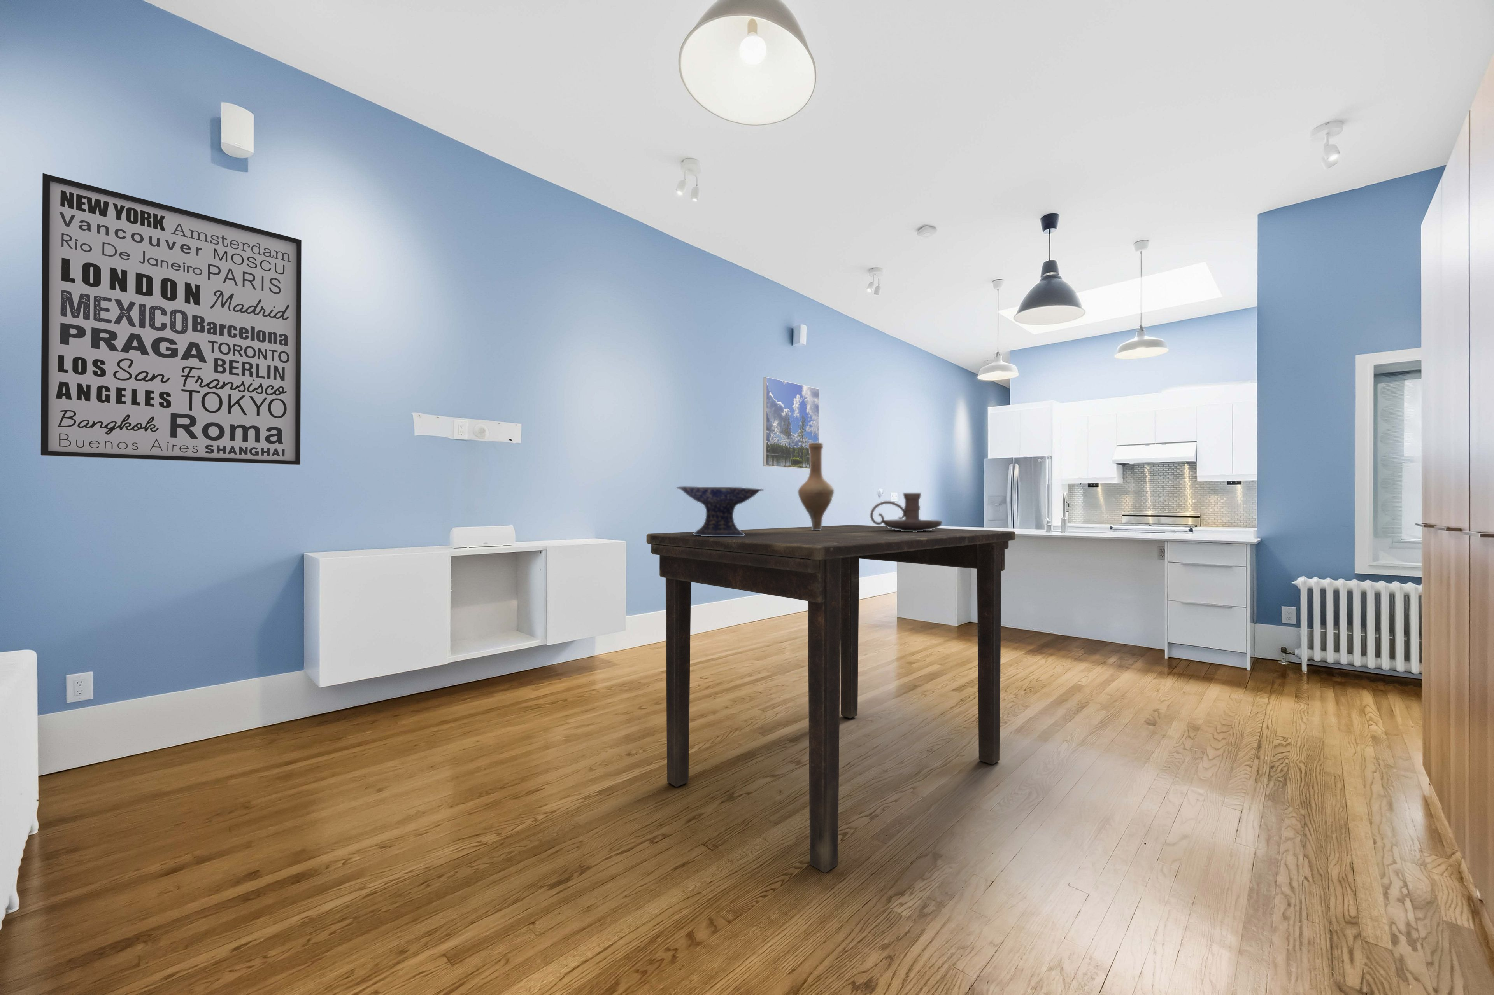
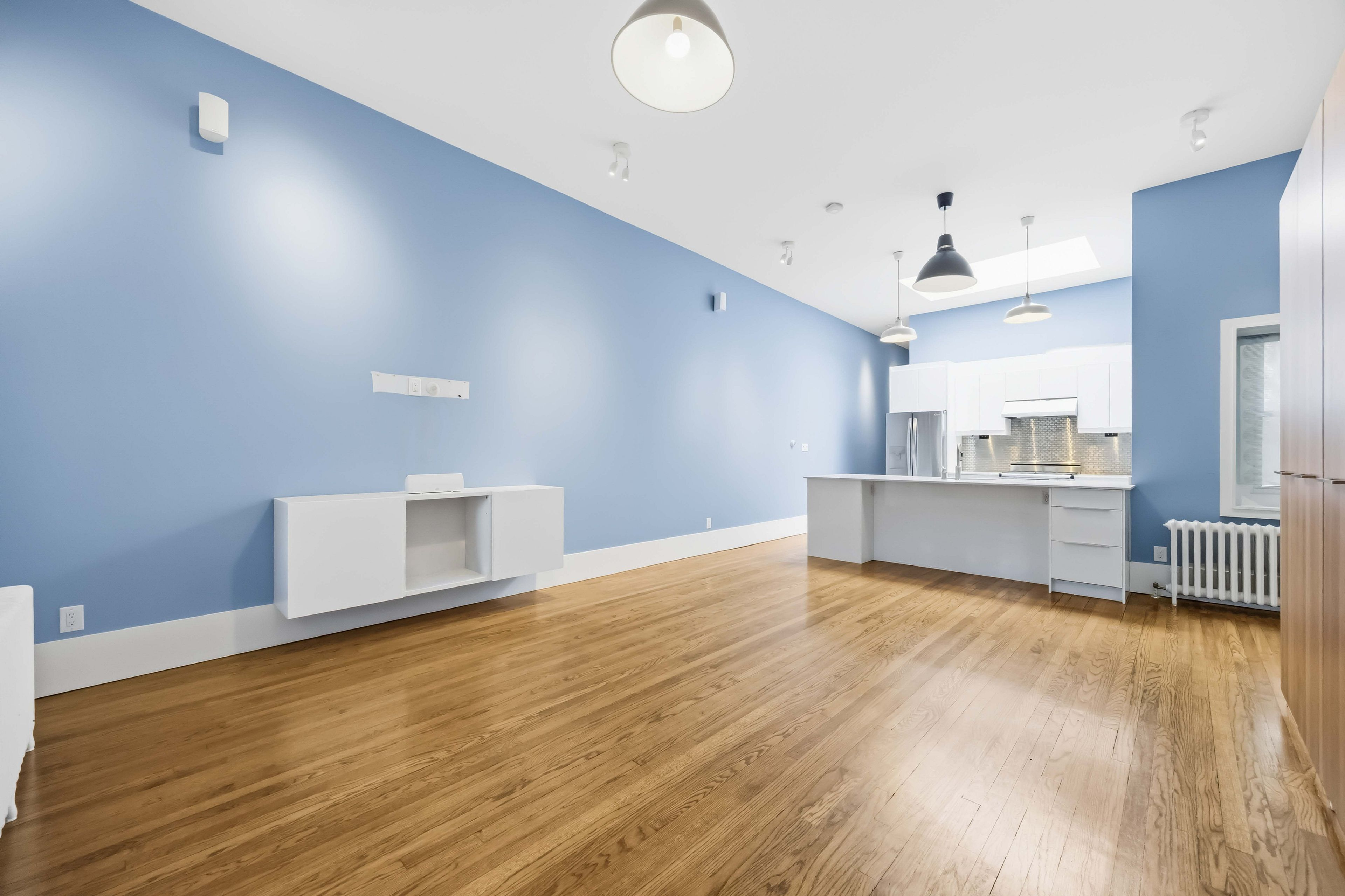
- candle holder (905, 511)
- decorative bowl (720, 511)
- dining table (840, 652)
- vase (815, 486)
- wall art (186, 336)
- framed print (792, 425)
